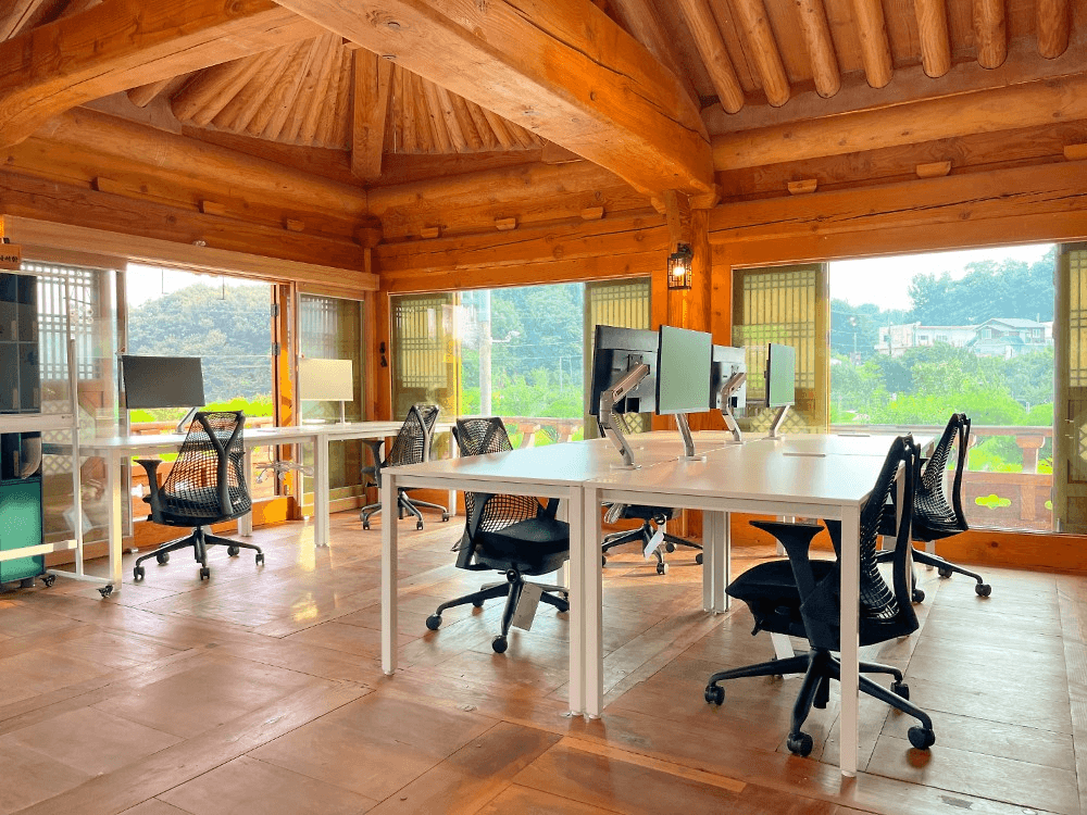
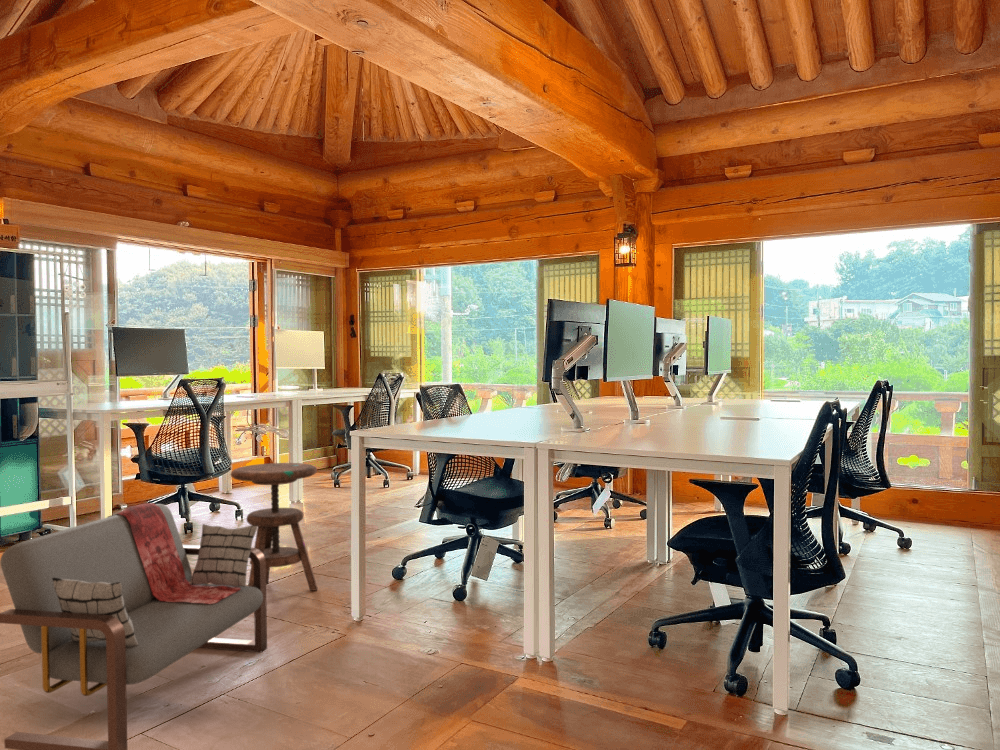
+ lounge chair (146, 604)
+ side table (275, 529)
